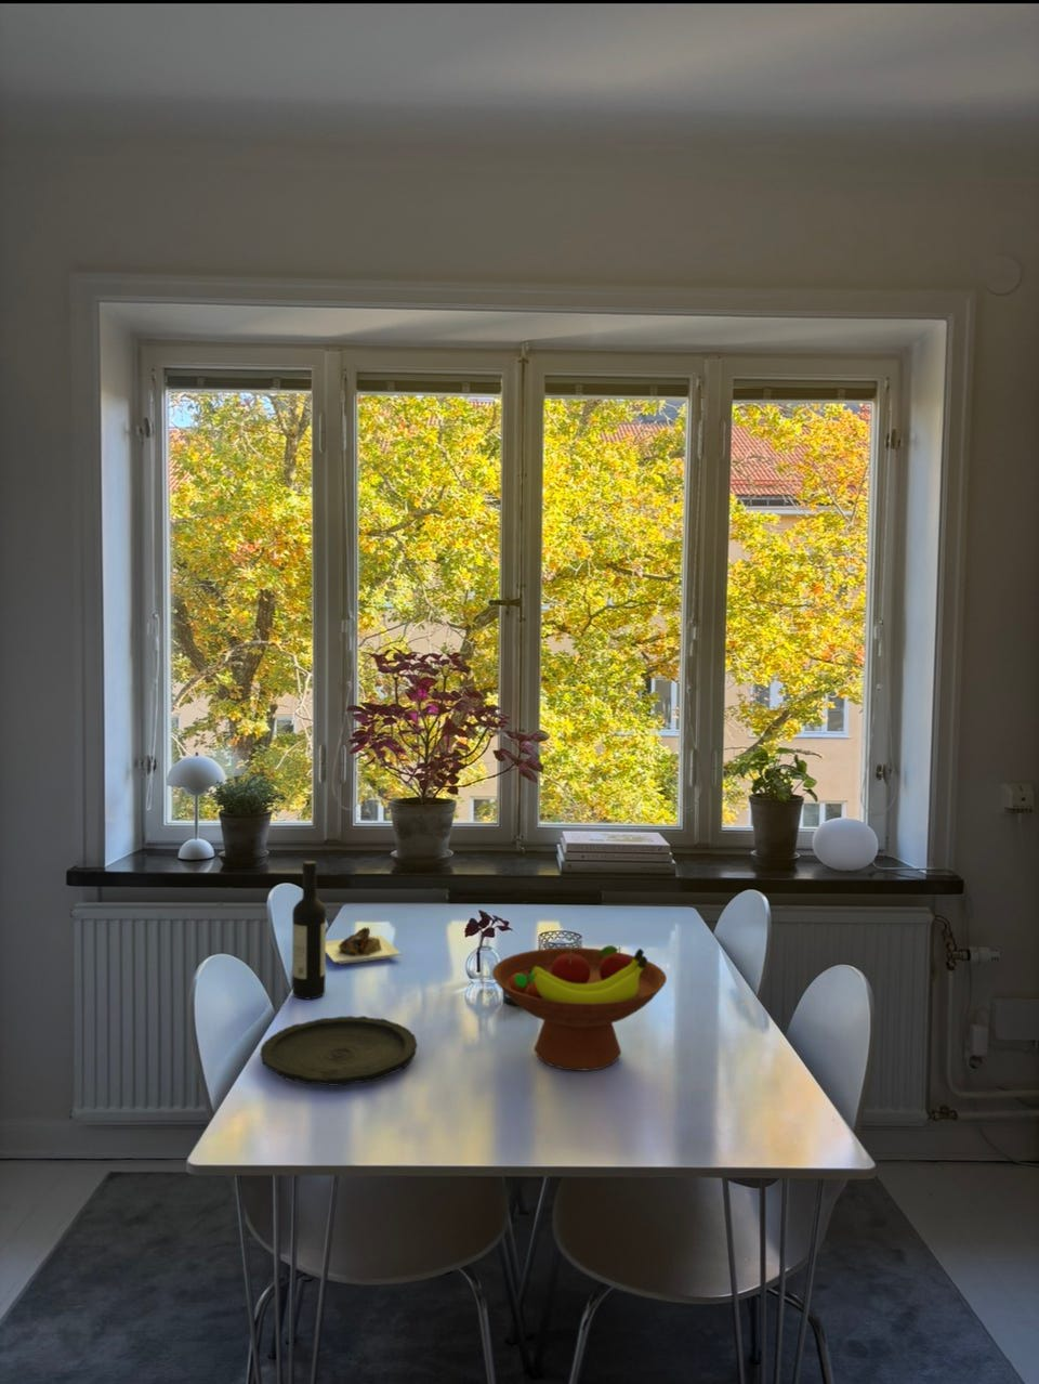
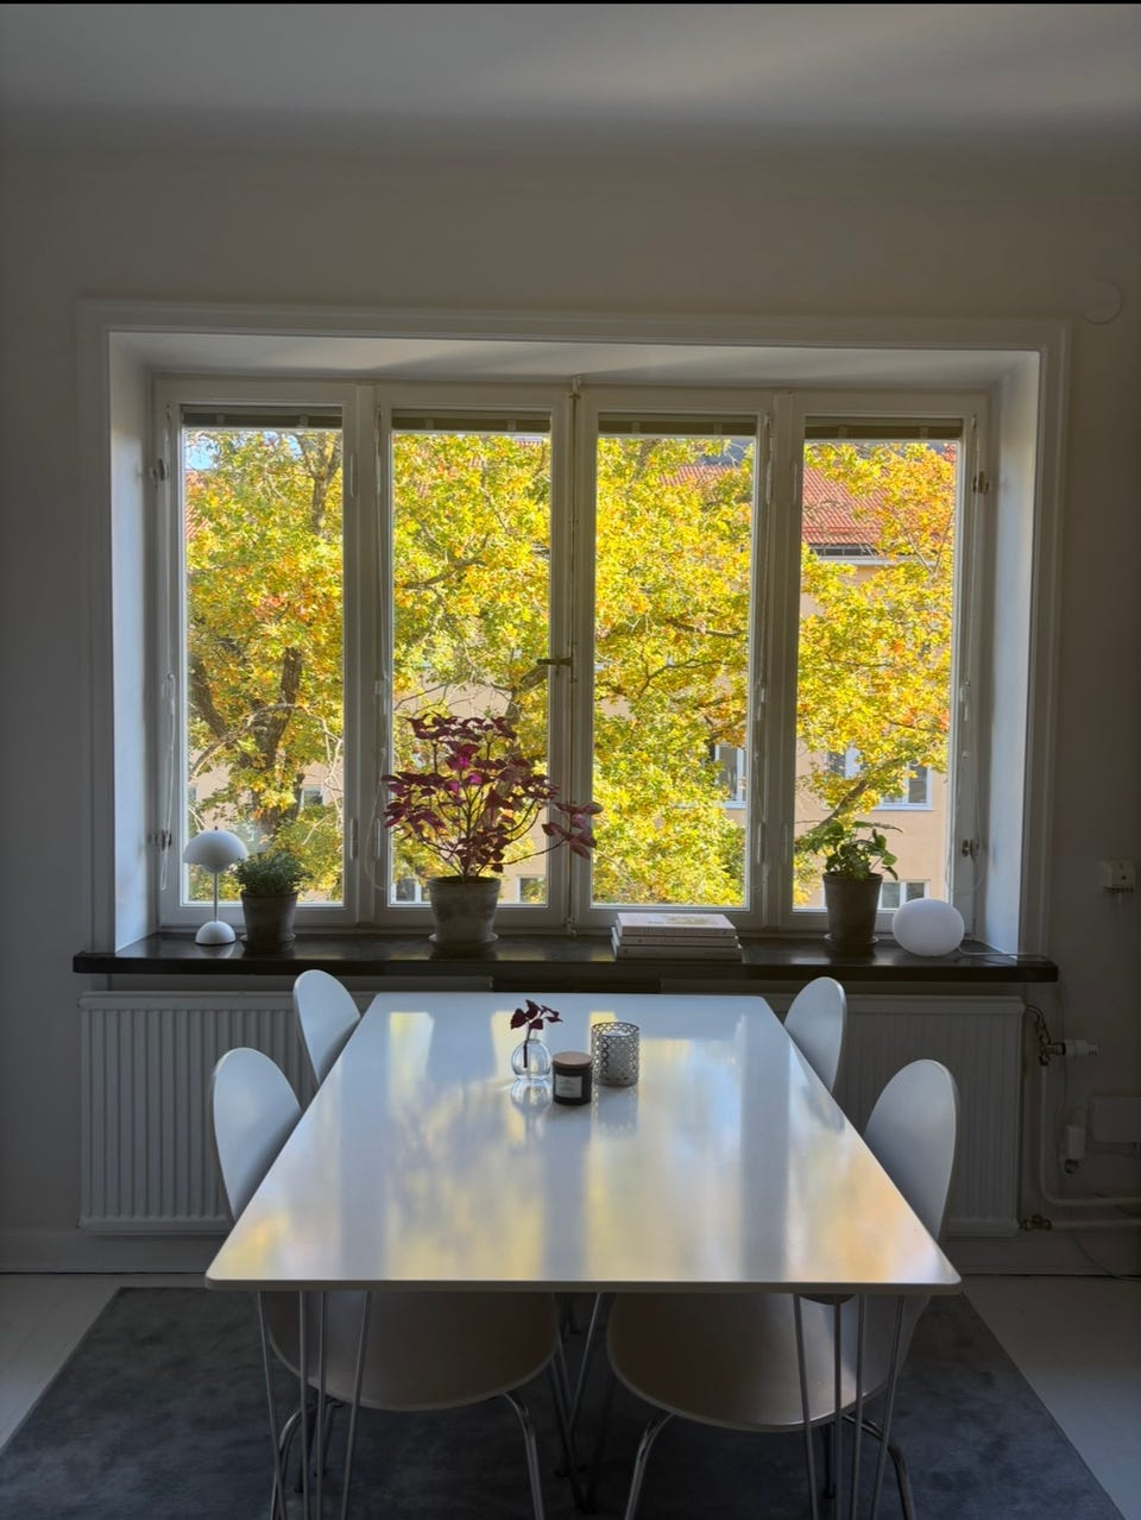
- fruit bowl (578, 998)
- wine bottle (325, 907)
- plate (338, 1050)
